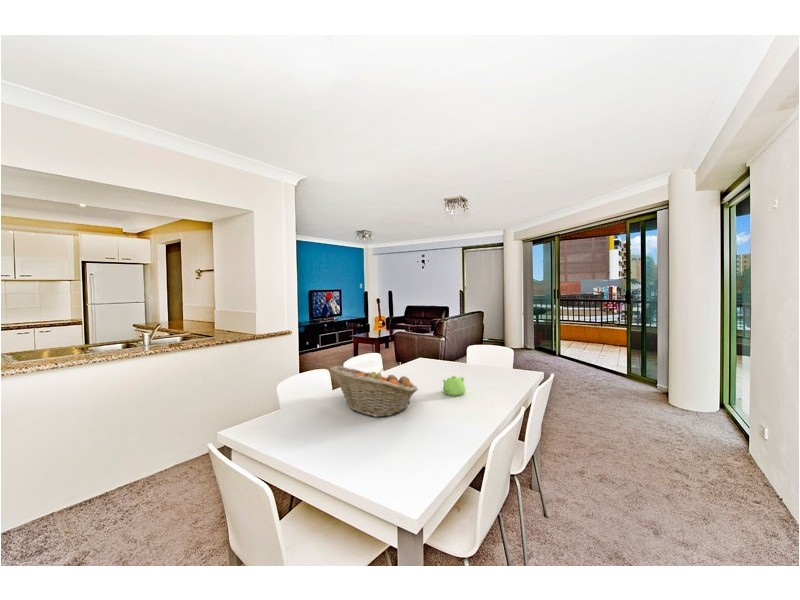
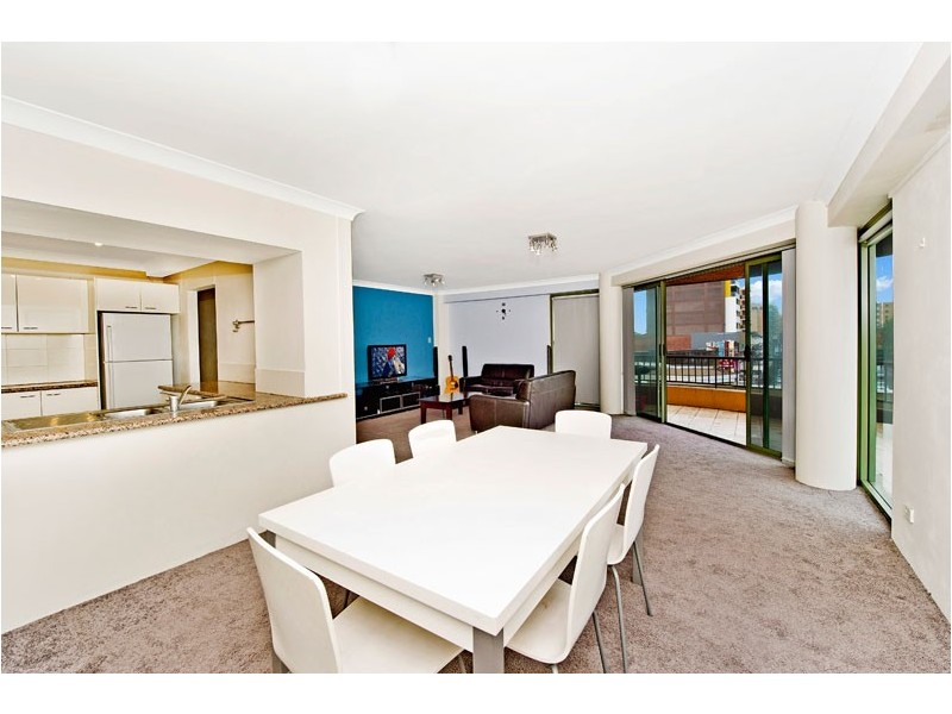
- fruit basket (373, 385)
- teapot (453, 384)
